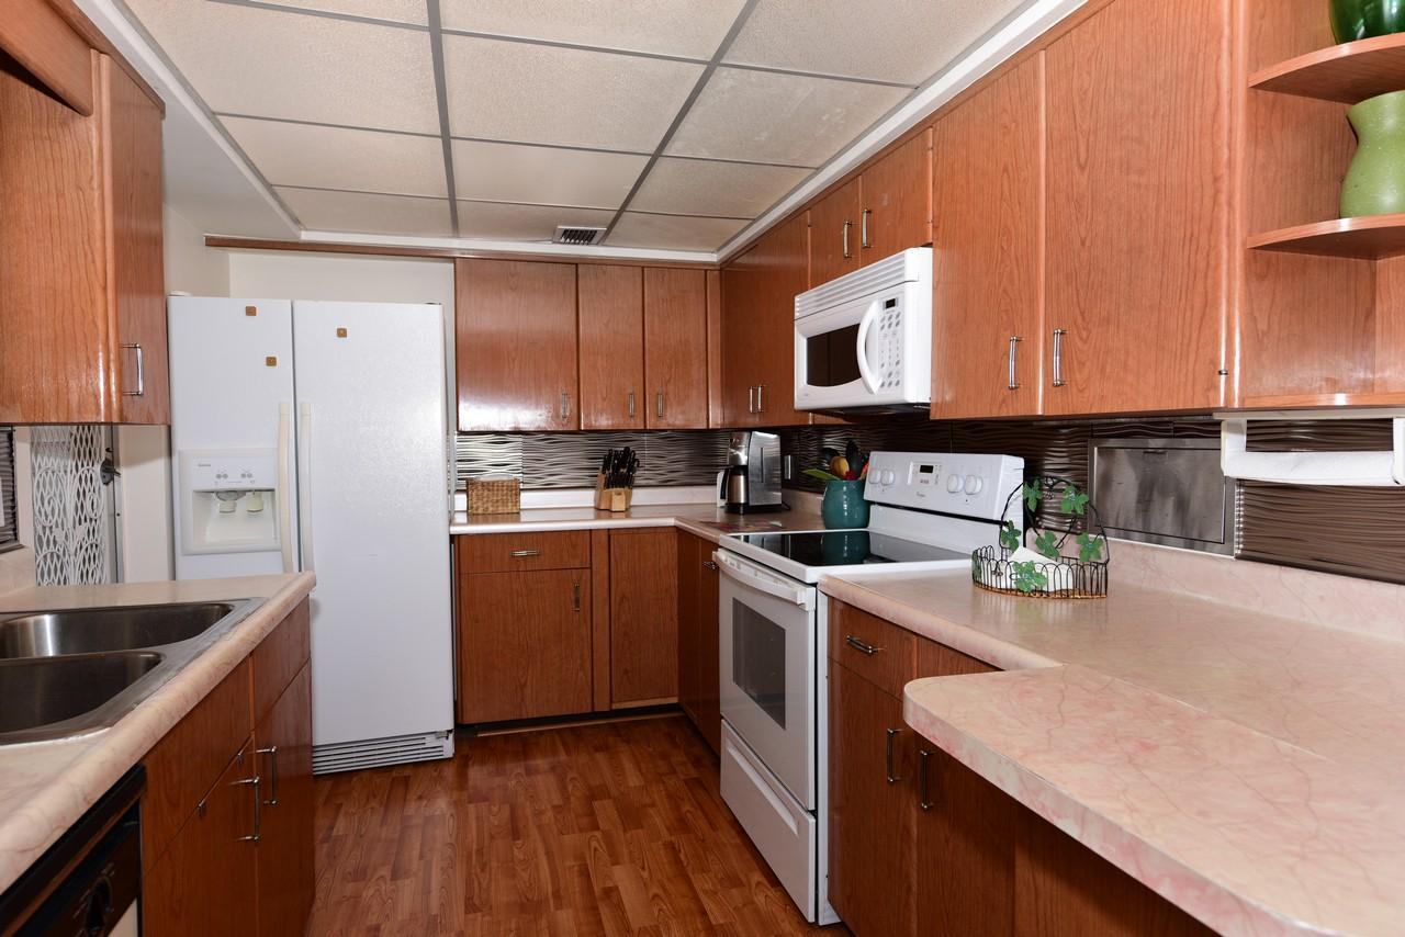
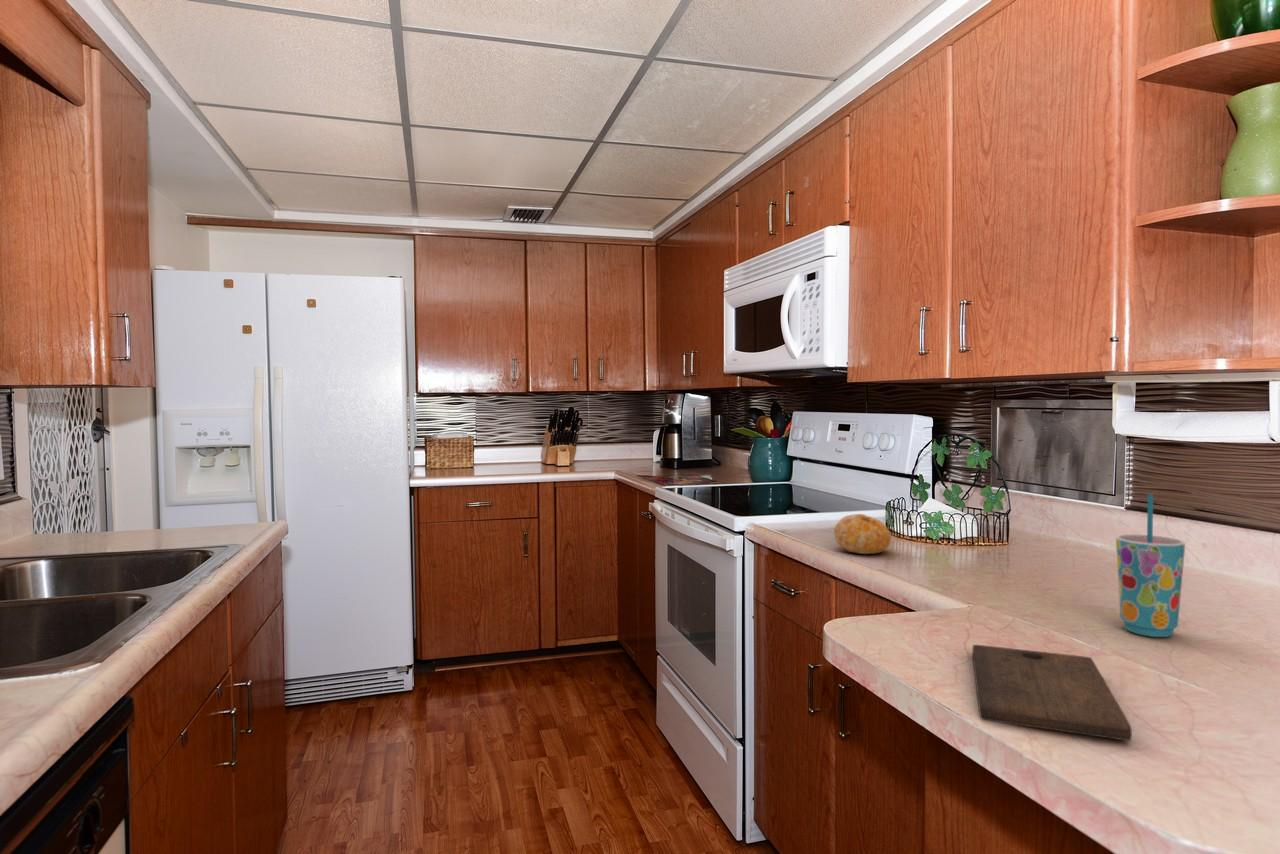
+ cup (1149, 563)
+ cutting board (1040, 685)
+ fruit (861, 533)
